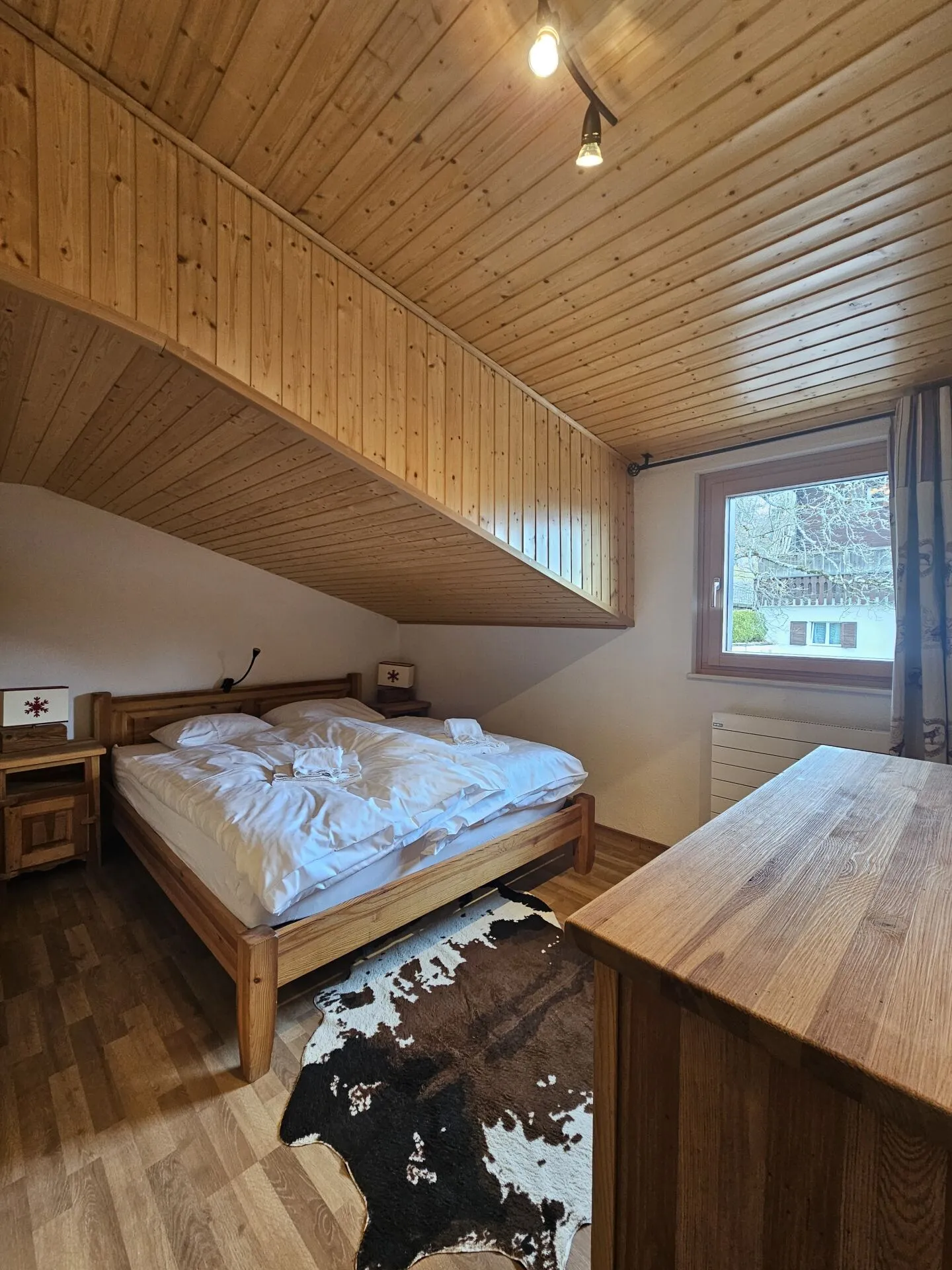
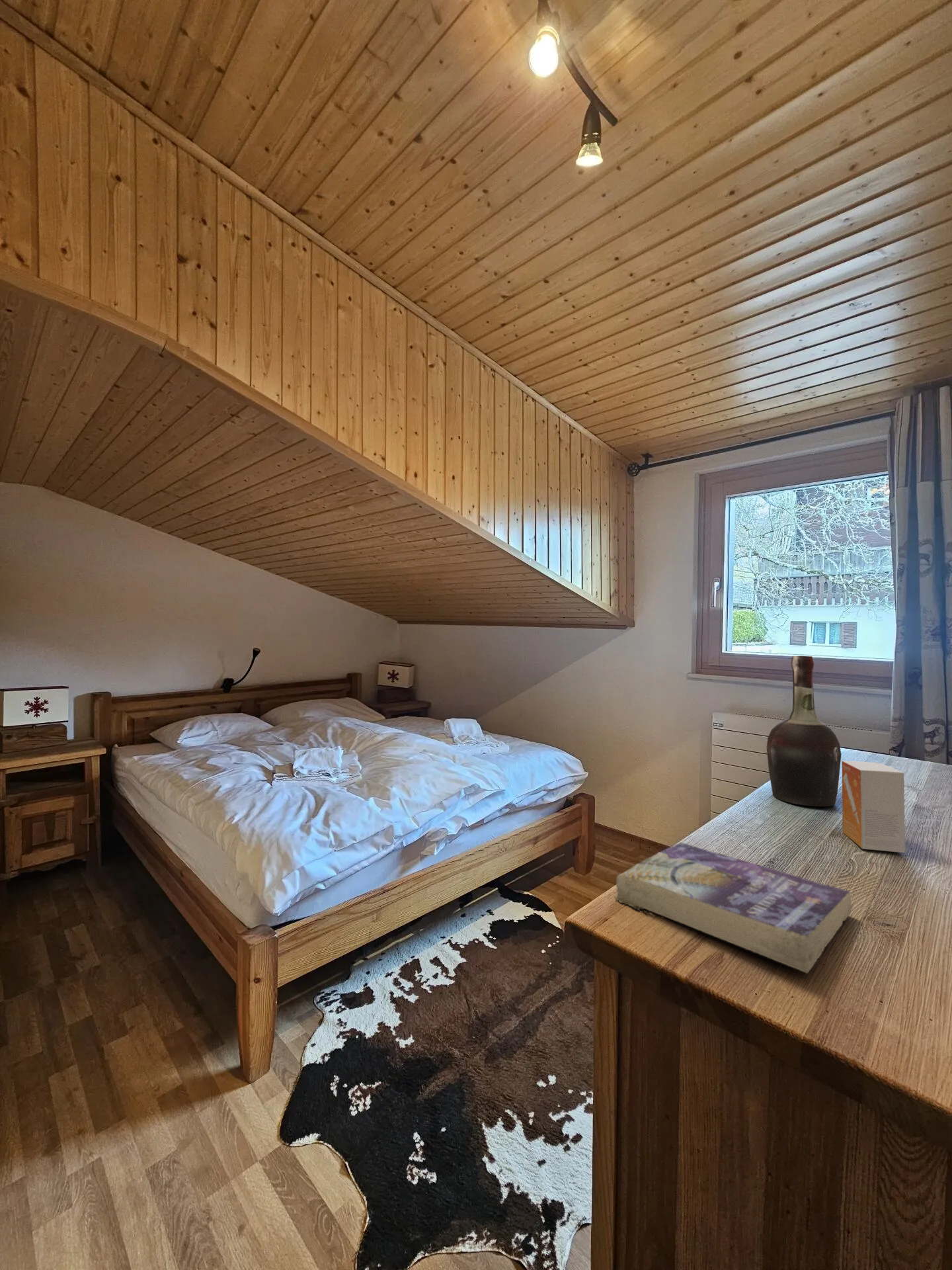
+ small box (872, 804)
+ cognac bottle (802, 727)
+ book (727, 889)
